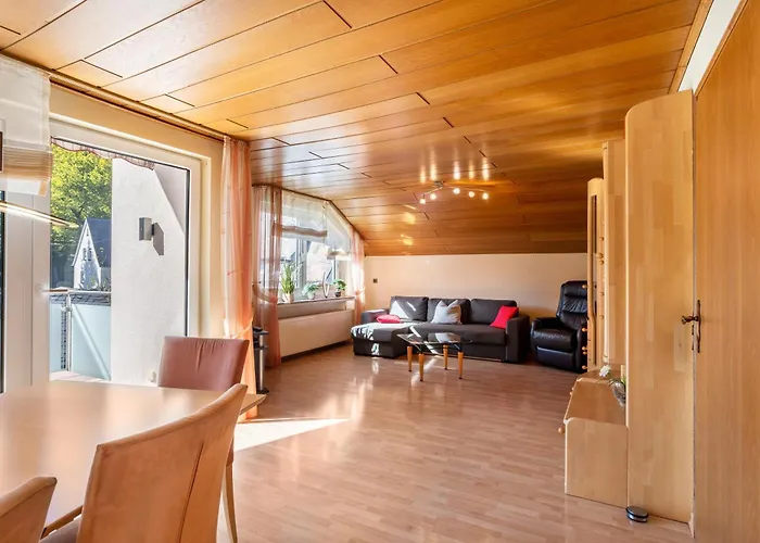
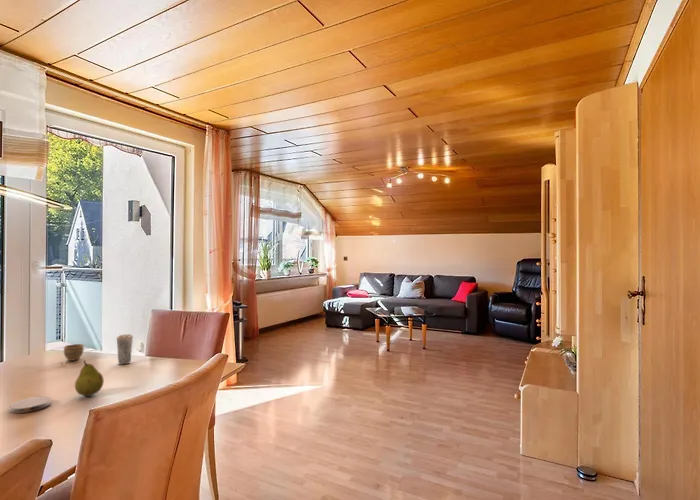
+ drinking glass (124, 349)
+ cup (74, 352)
+ fruit (89, 377)
+ coaster (30, 404)
